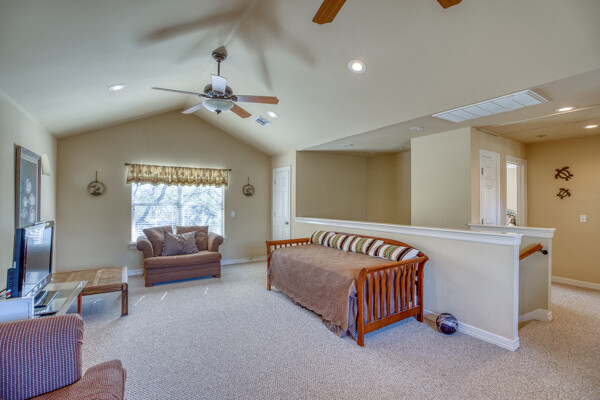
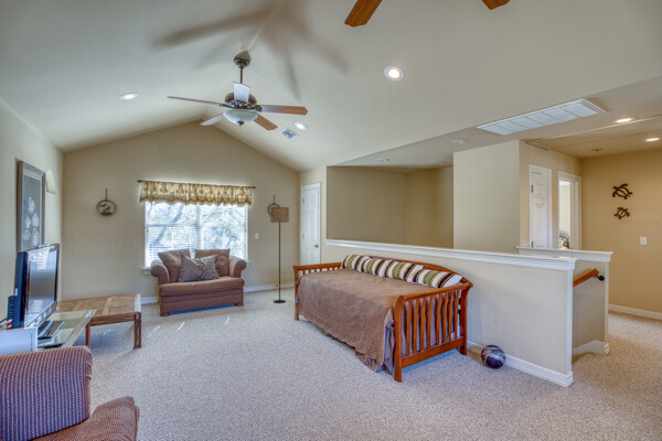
+ floor lamp (279, 254)
